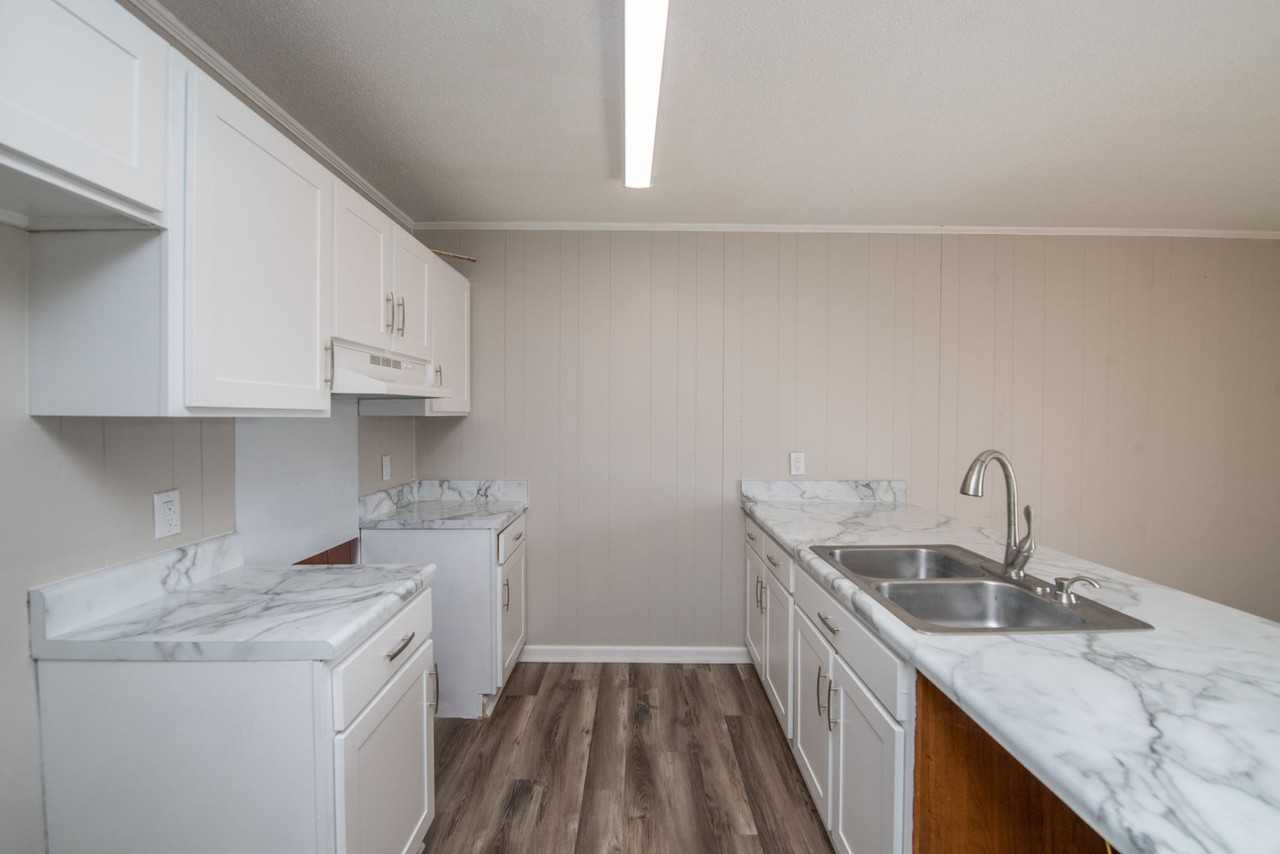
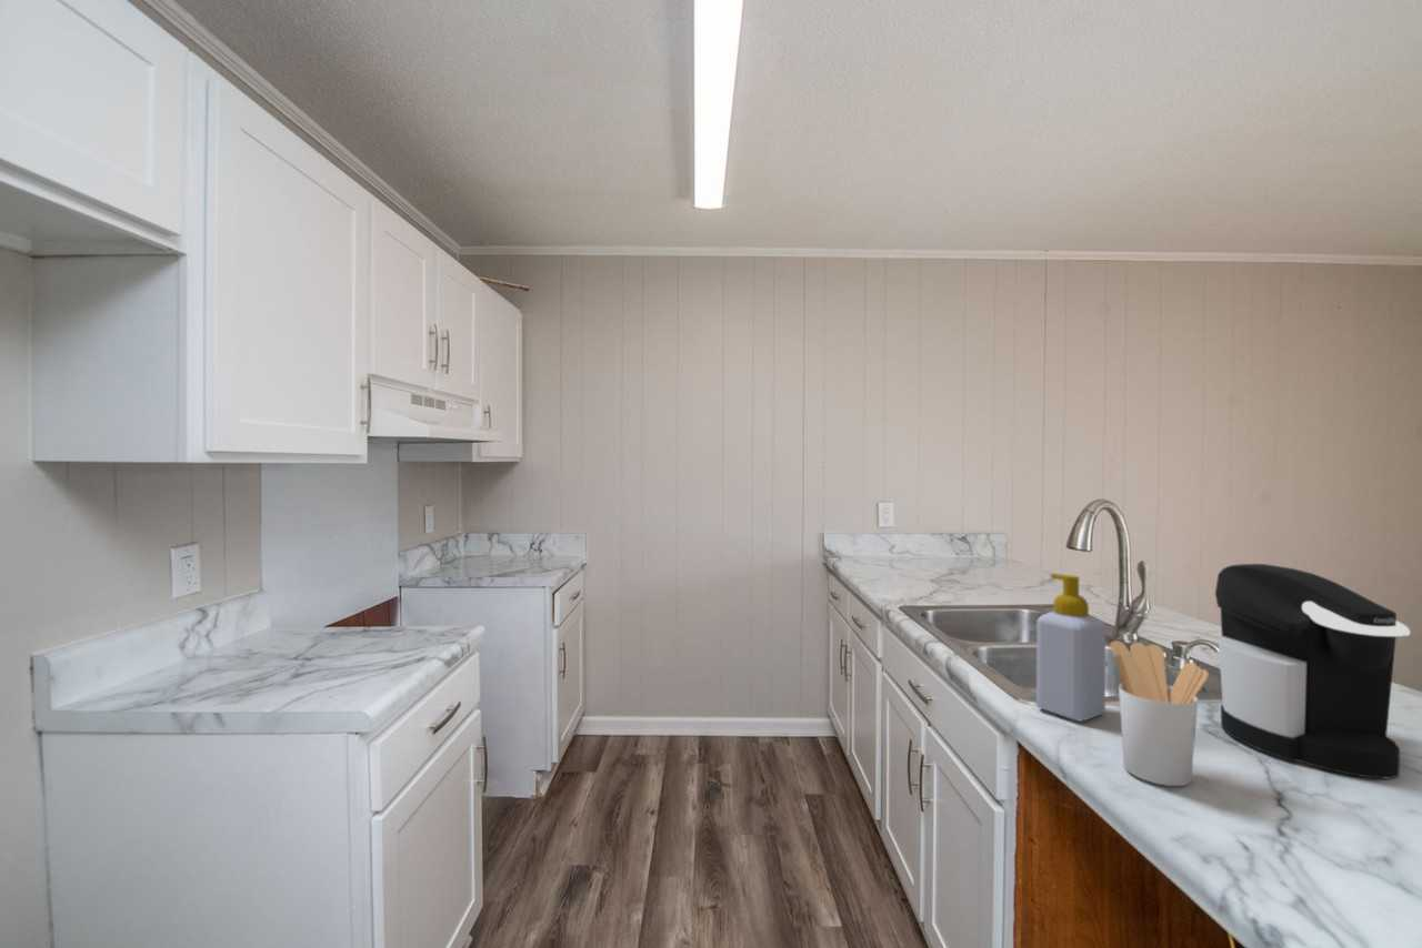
+ utensil holder (1149, 706)
+ coffee maker (1309, 658)
+ soap bottle (1070, 643)
